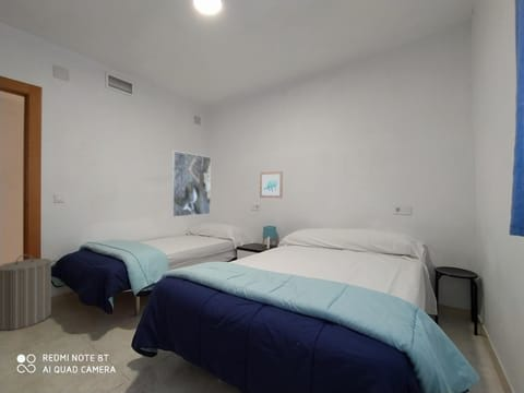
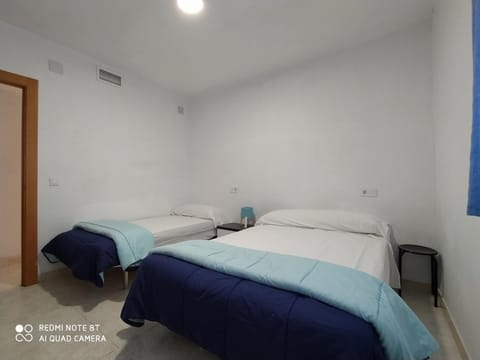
- wall art (271, 184)
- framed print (192, 184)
- laundry hamper (25, 287)
